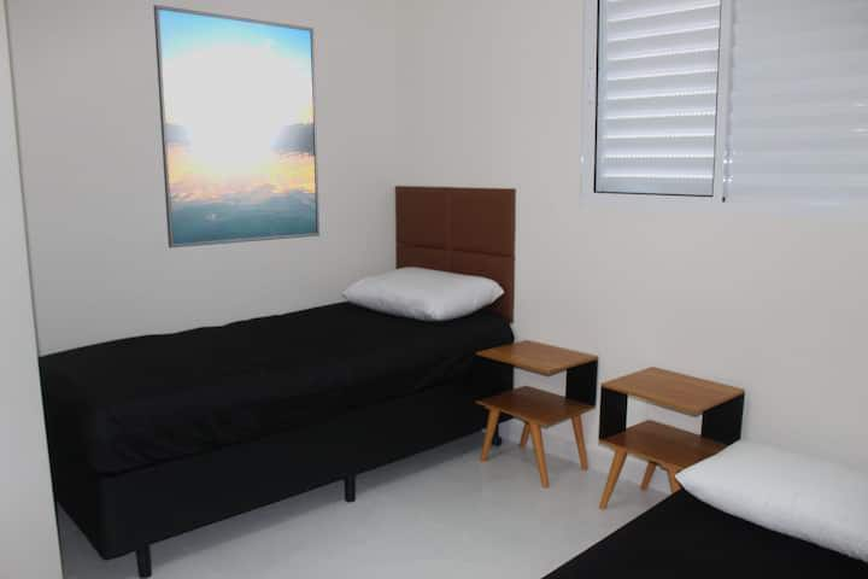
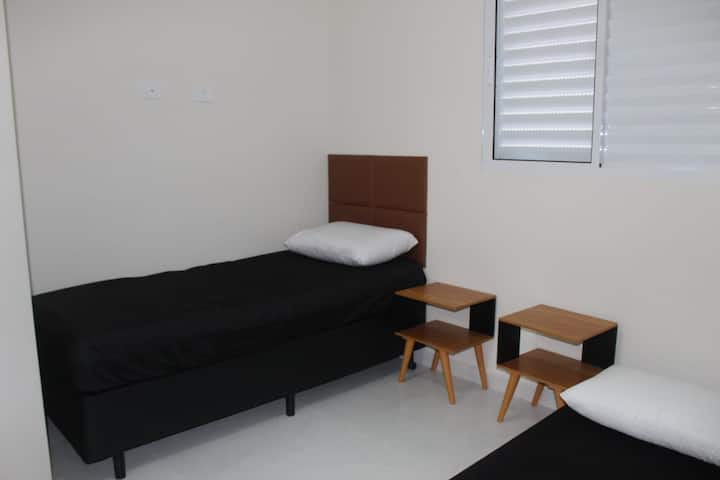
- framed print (245, 131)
